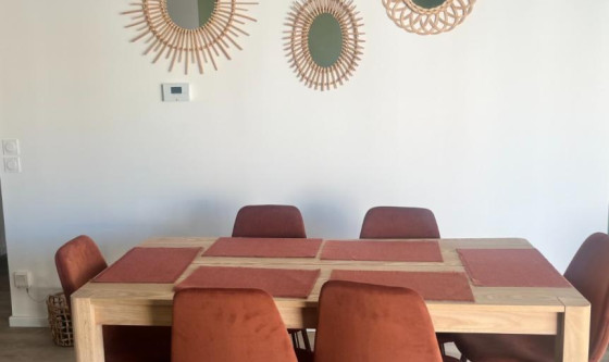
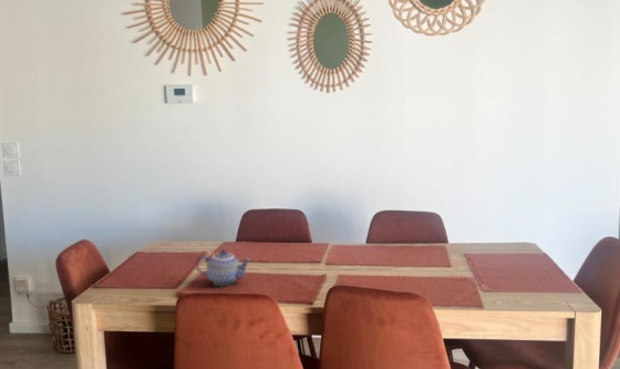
+ teapot (224, 266)
